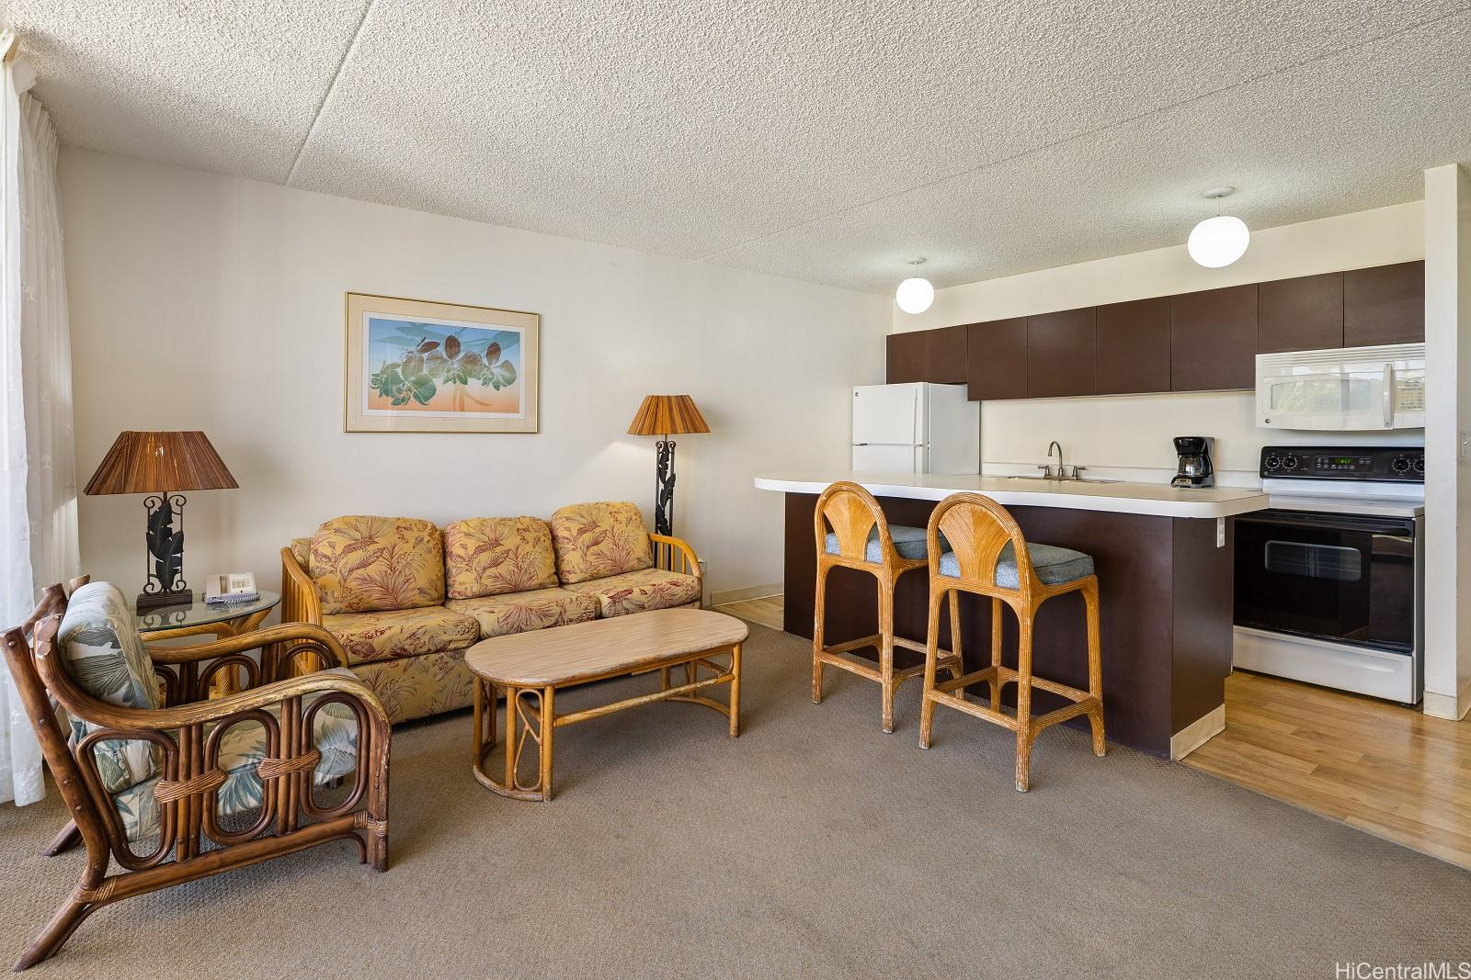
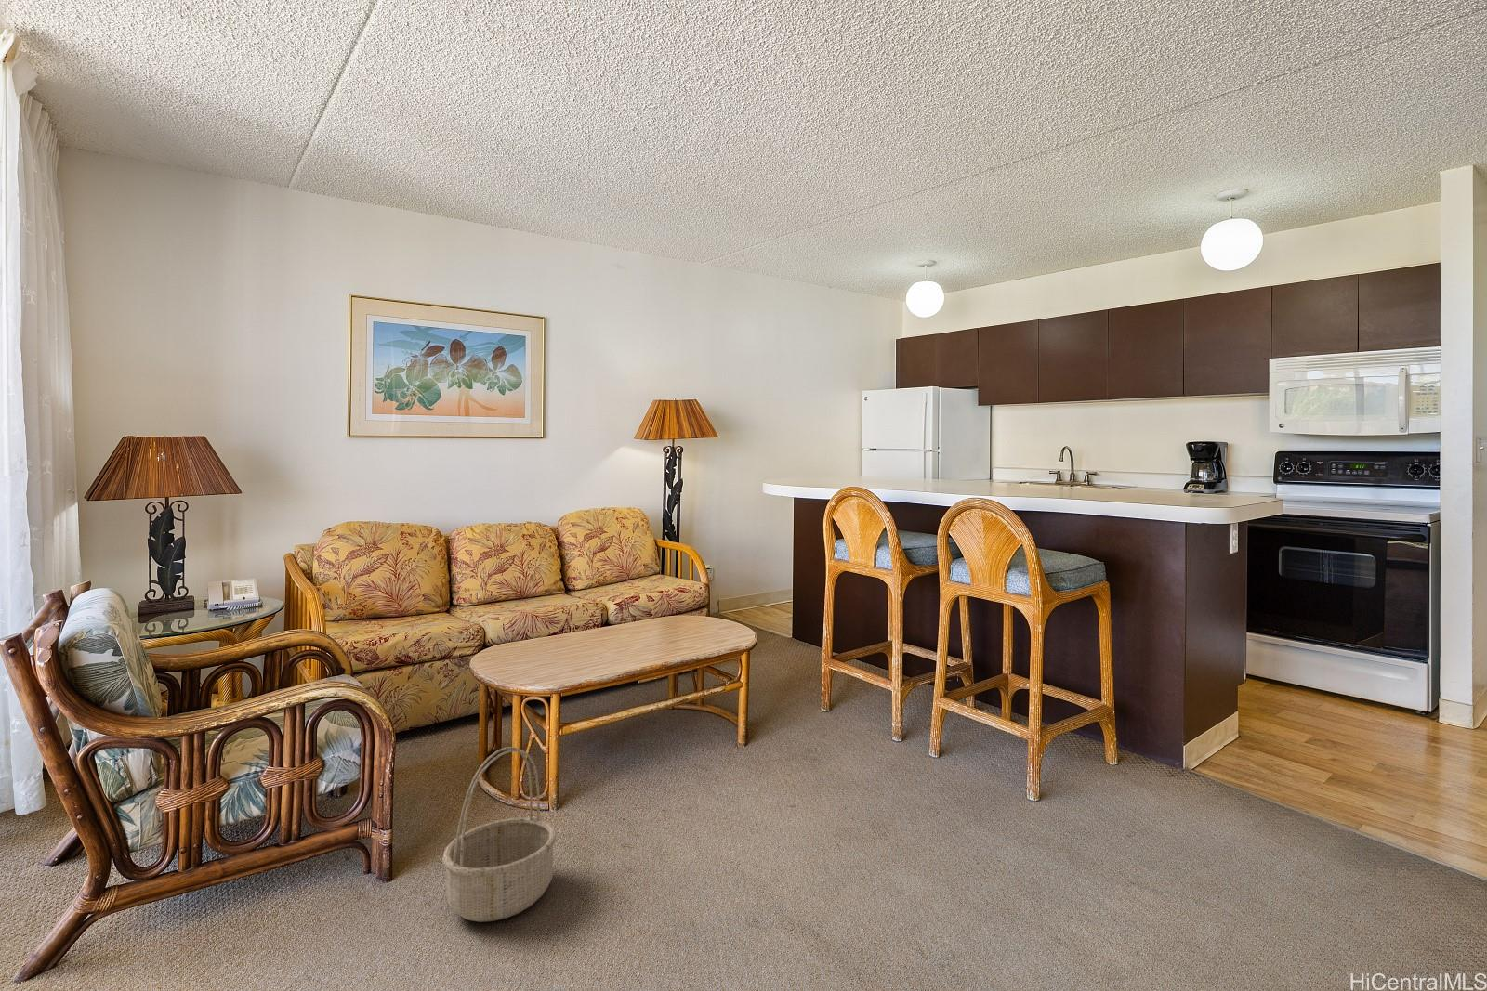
+ basket (501, 824)
